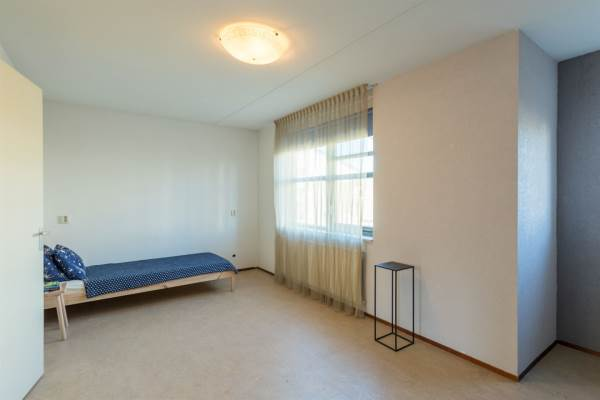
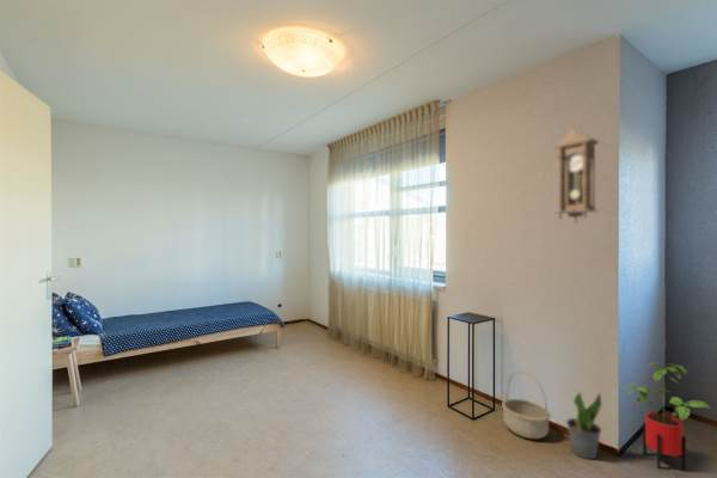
+ basket (525, 400)
+ house plant (666, 415)
+ potted plant (583, 419)
+ pendulum clock (575, 176)
